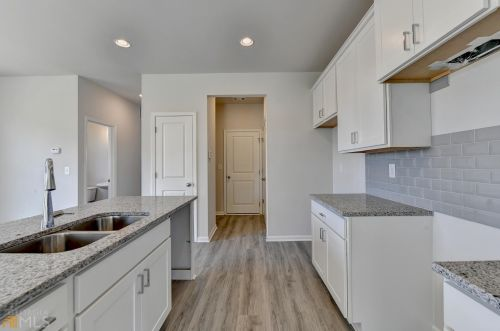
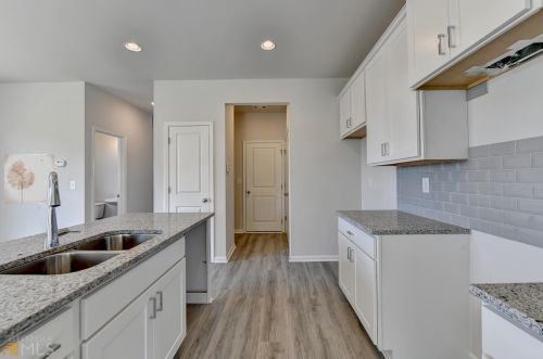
+ wall art (29, 179)
